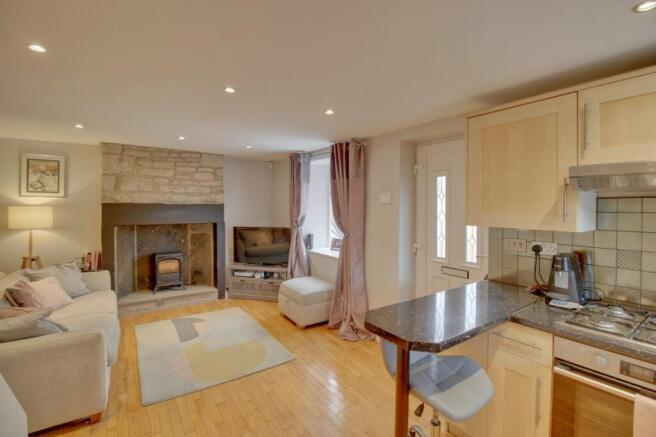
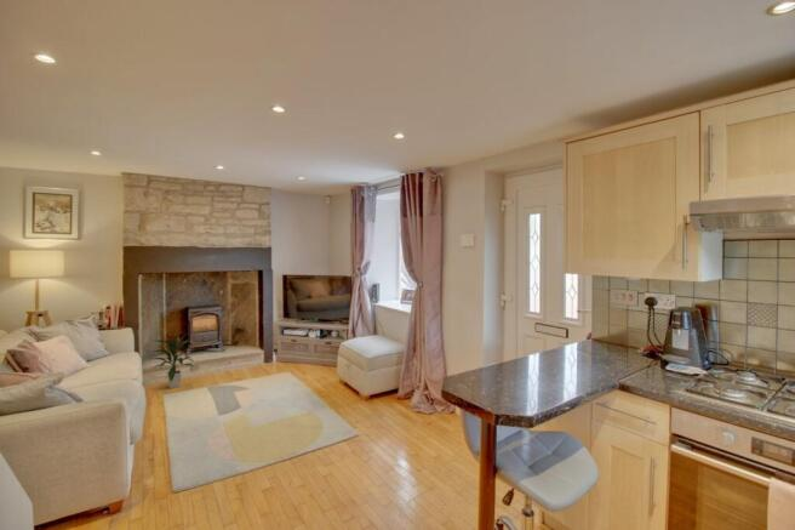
+ indoor plant (173, 360)
